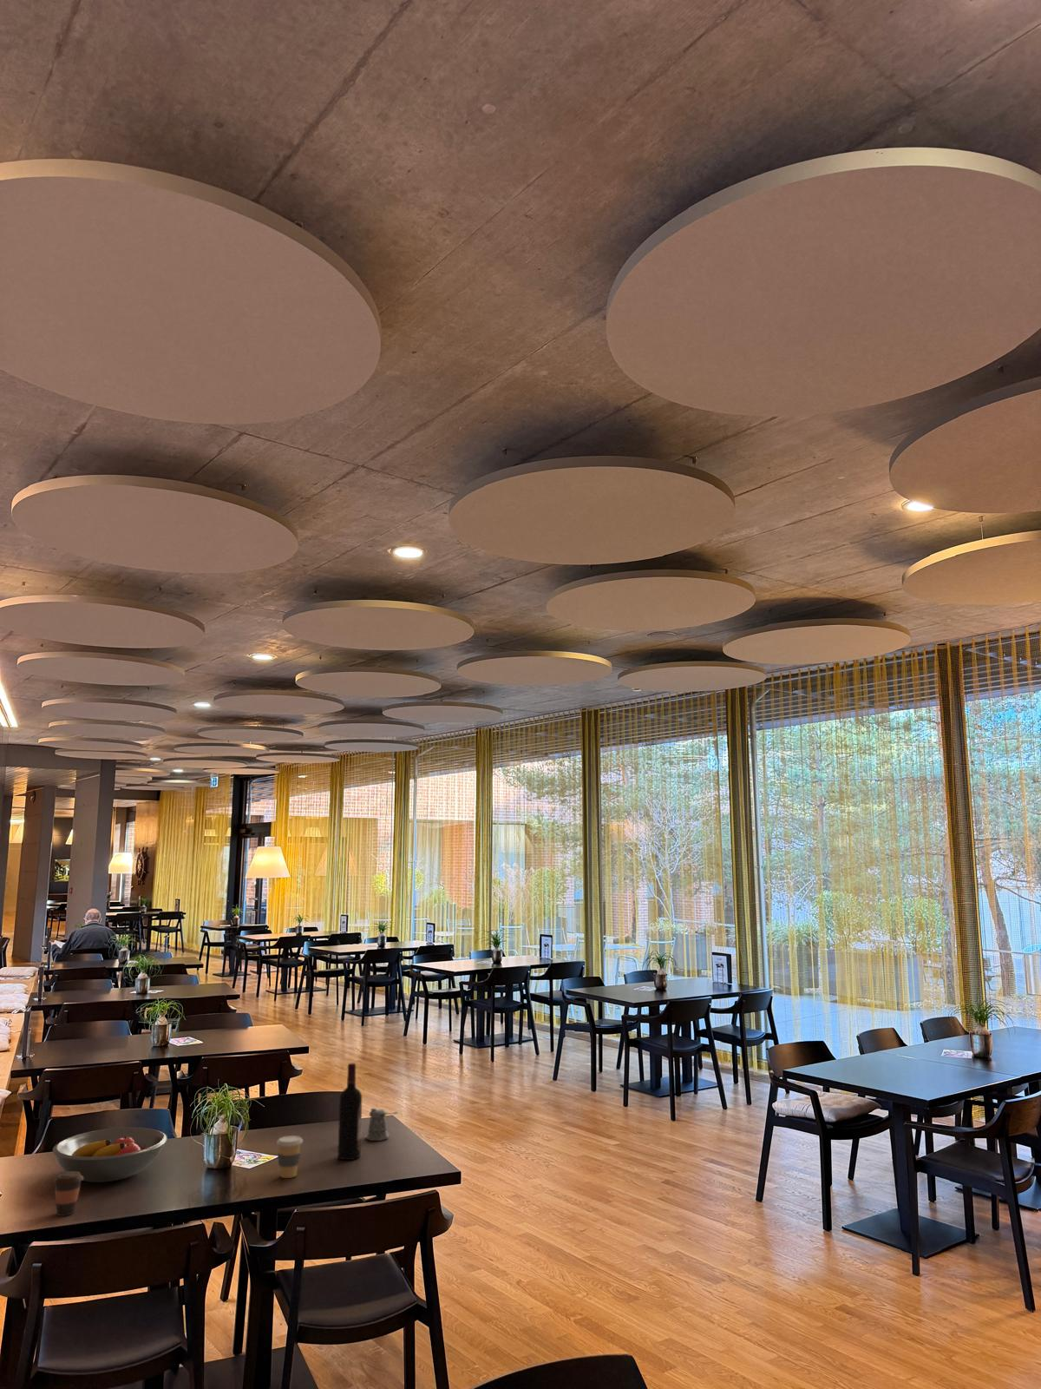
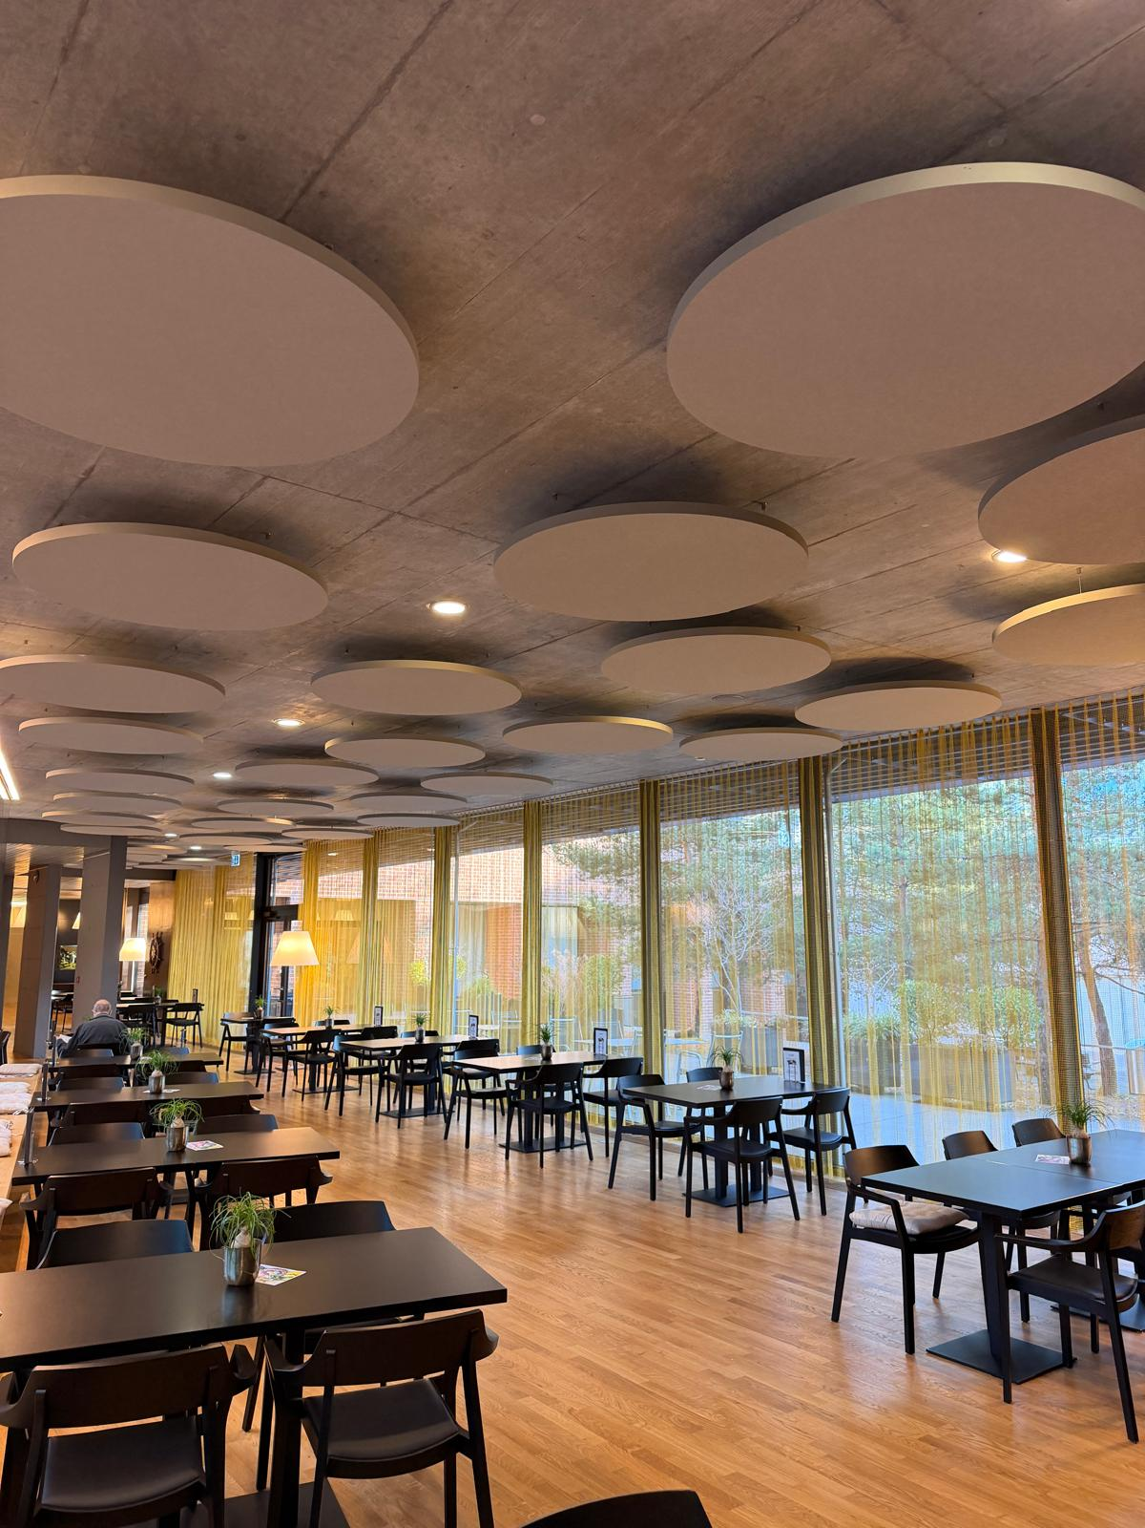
- coffee cup (289, 1156)
- coffee cup (67, 1193)
- pepper shaker (379, 1122)
- fruit bowl (110, 1154)
- wine bottle (351, 1109)
